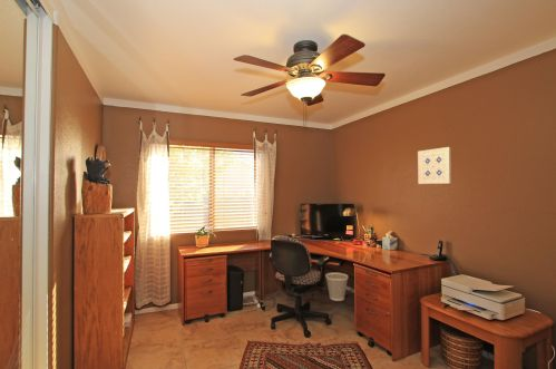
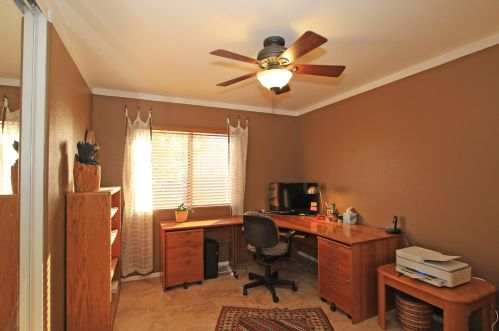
- wastebasket (336, 287)
- wall art (433, 166)
